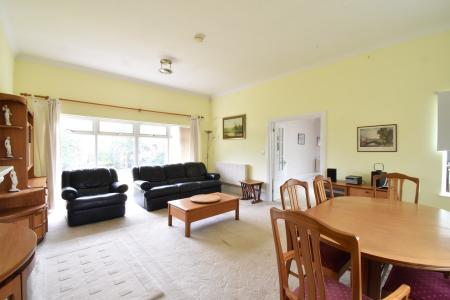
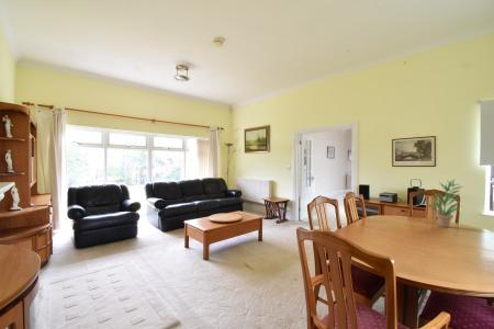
+ potted plant (445, 202)
